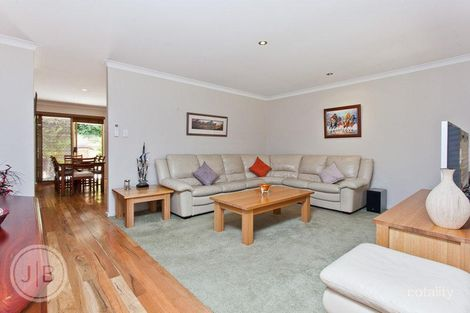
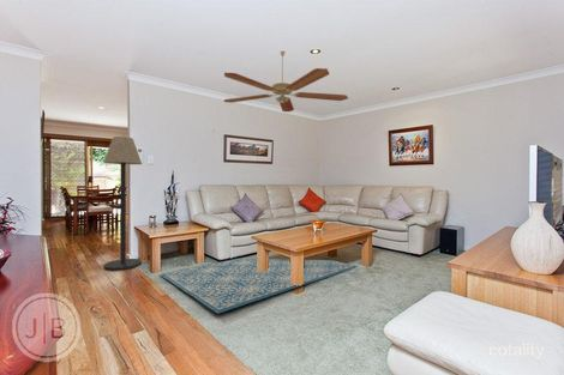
+ ceiling fan (282, 78)
+ rug (265, 271)
+ floor lamp (122, 201)
